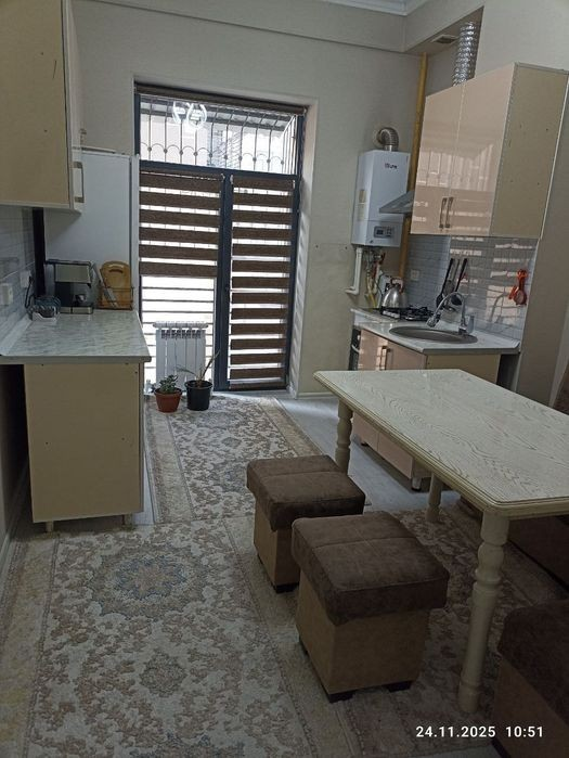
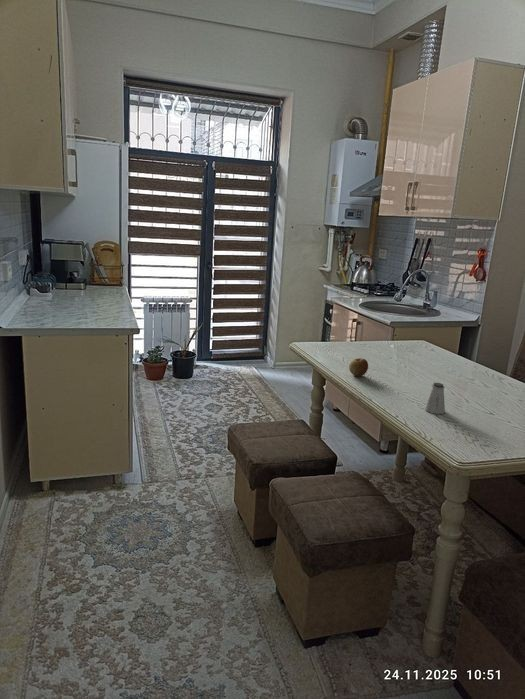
+ apple (358, 366)
+ saltshaker (436, 397)
